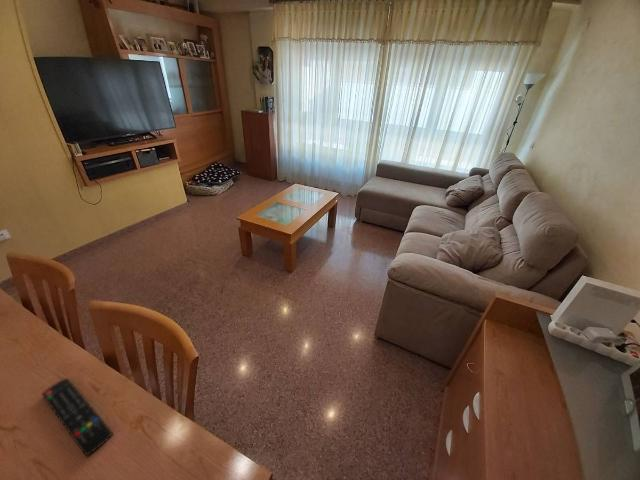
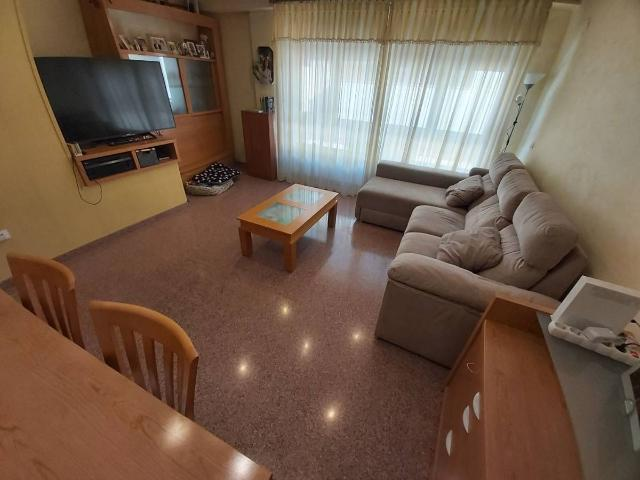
- remote control (75, 412)
